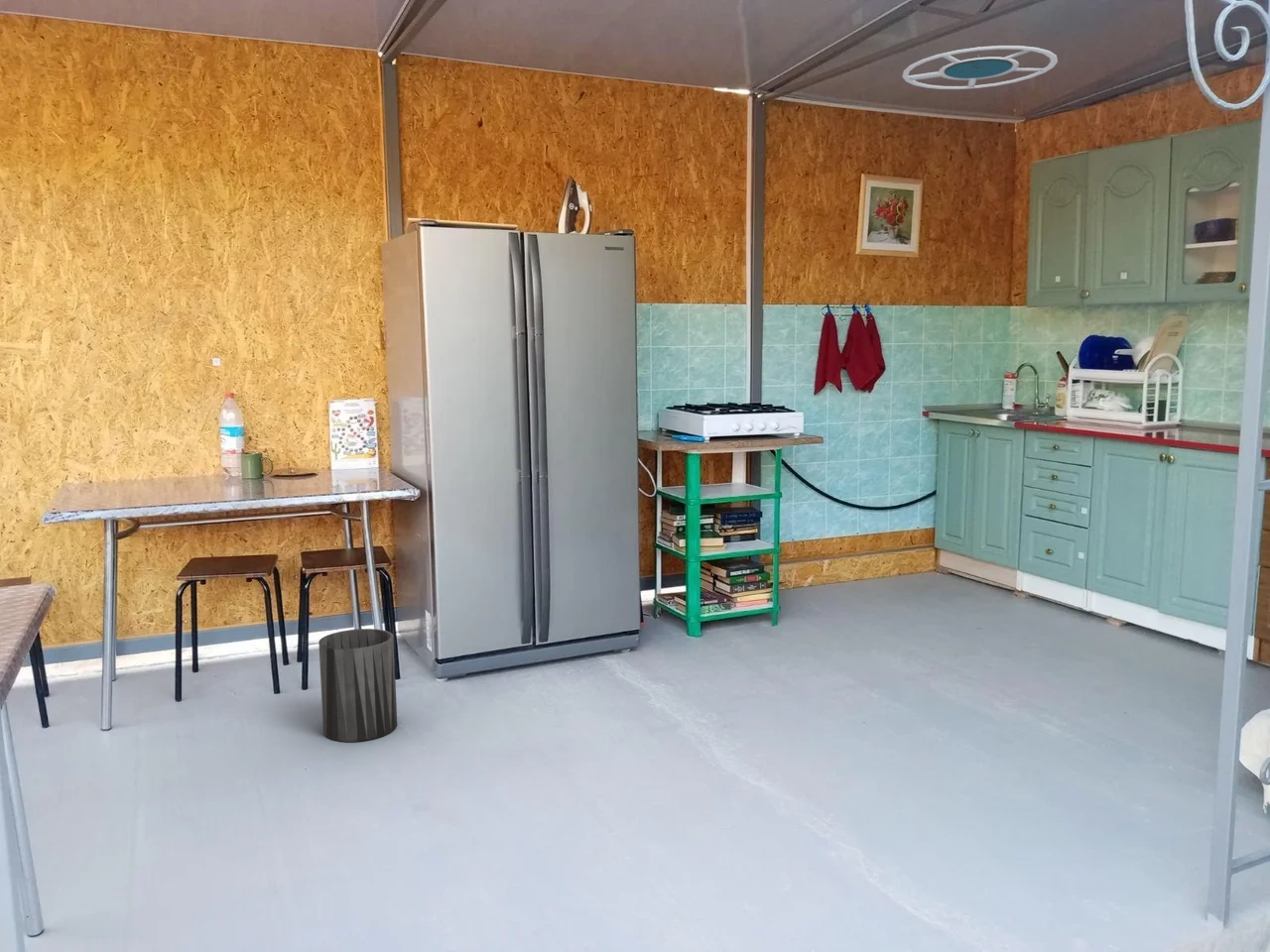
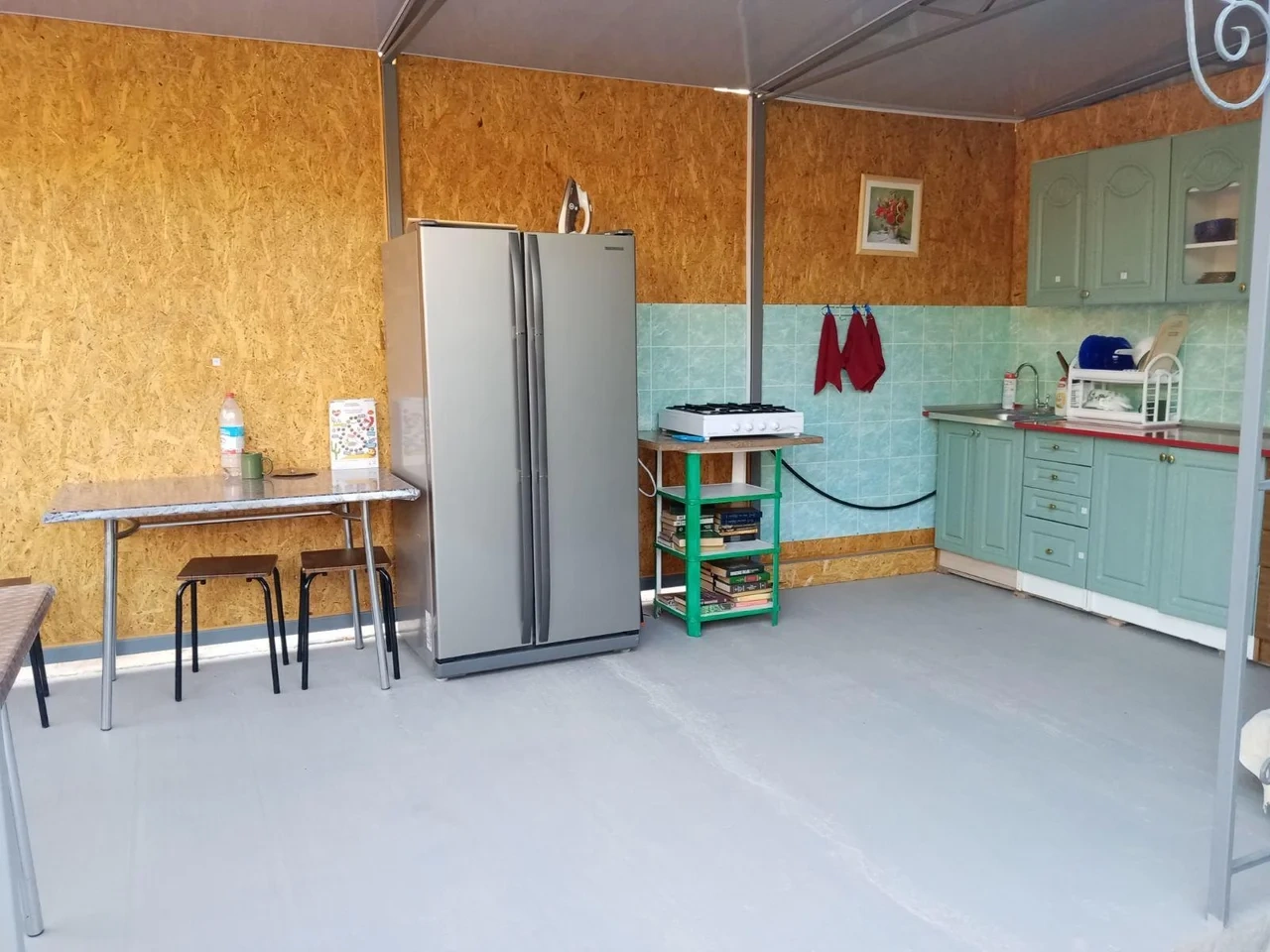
- ceiling lamp (978, 61)
- trash can (358, 683)
